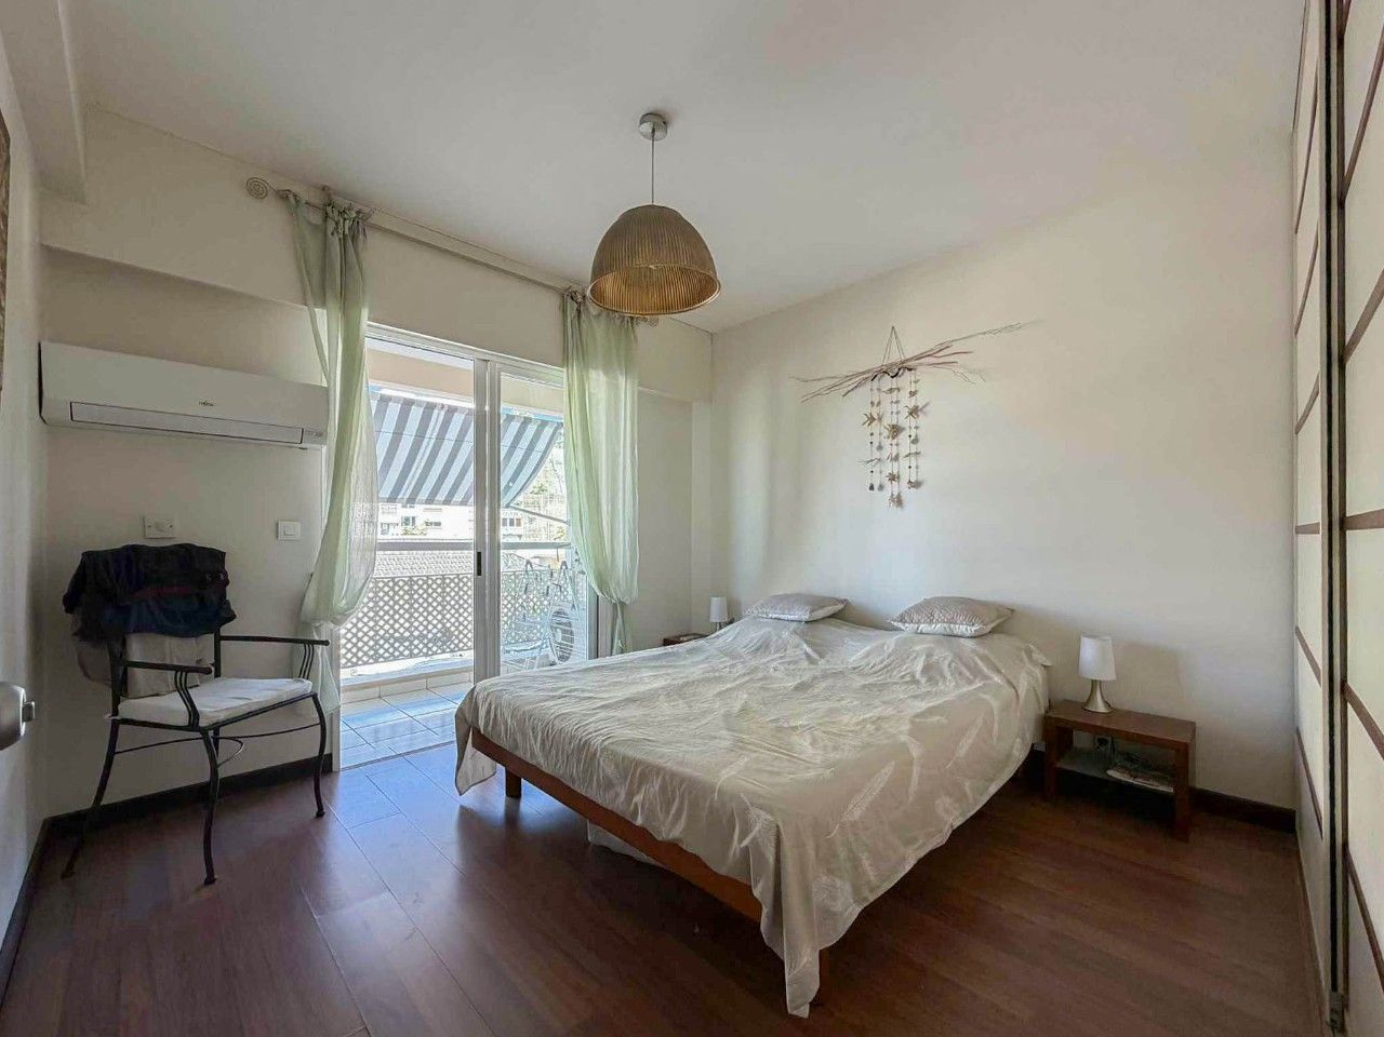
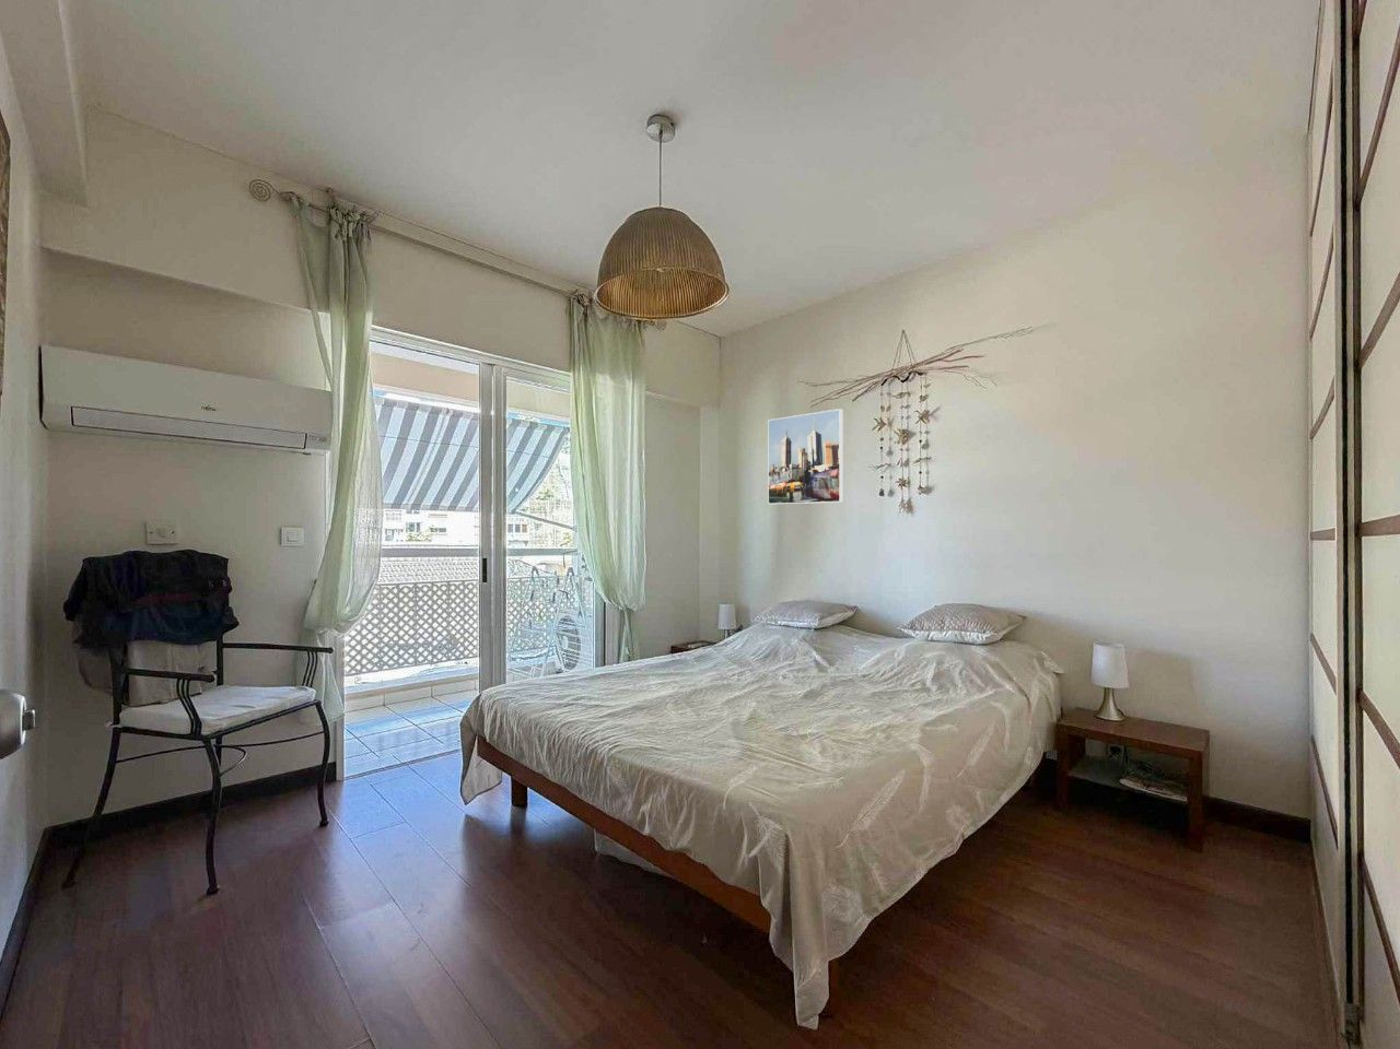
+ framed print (803, 458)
